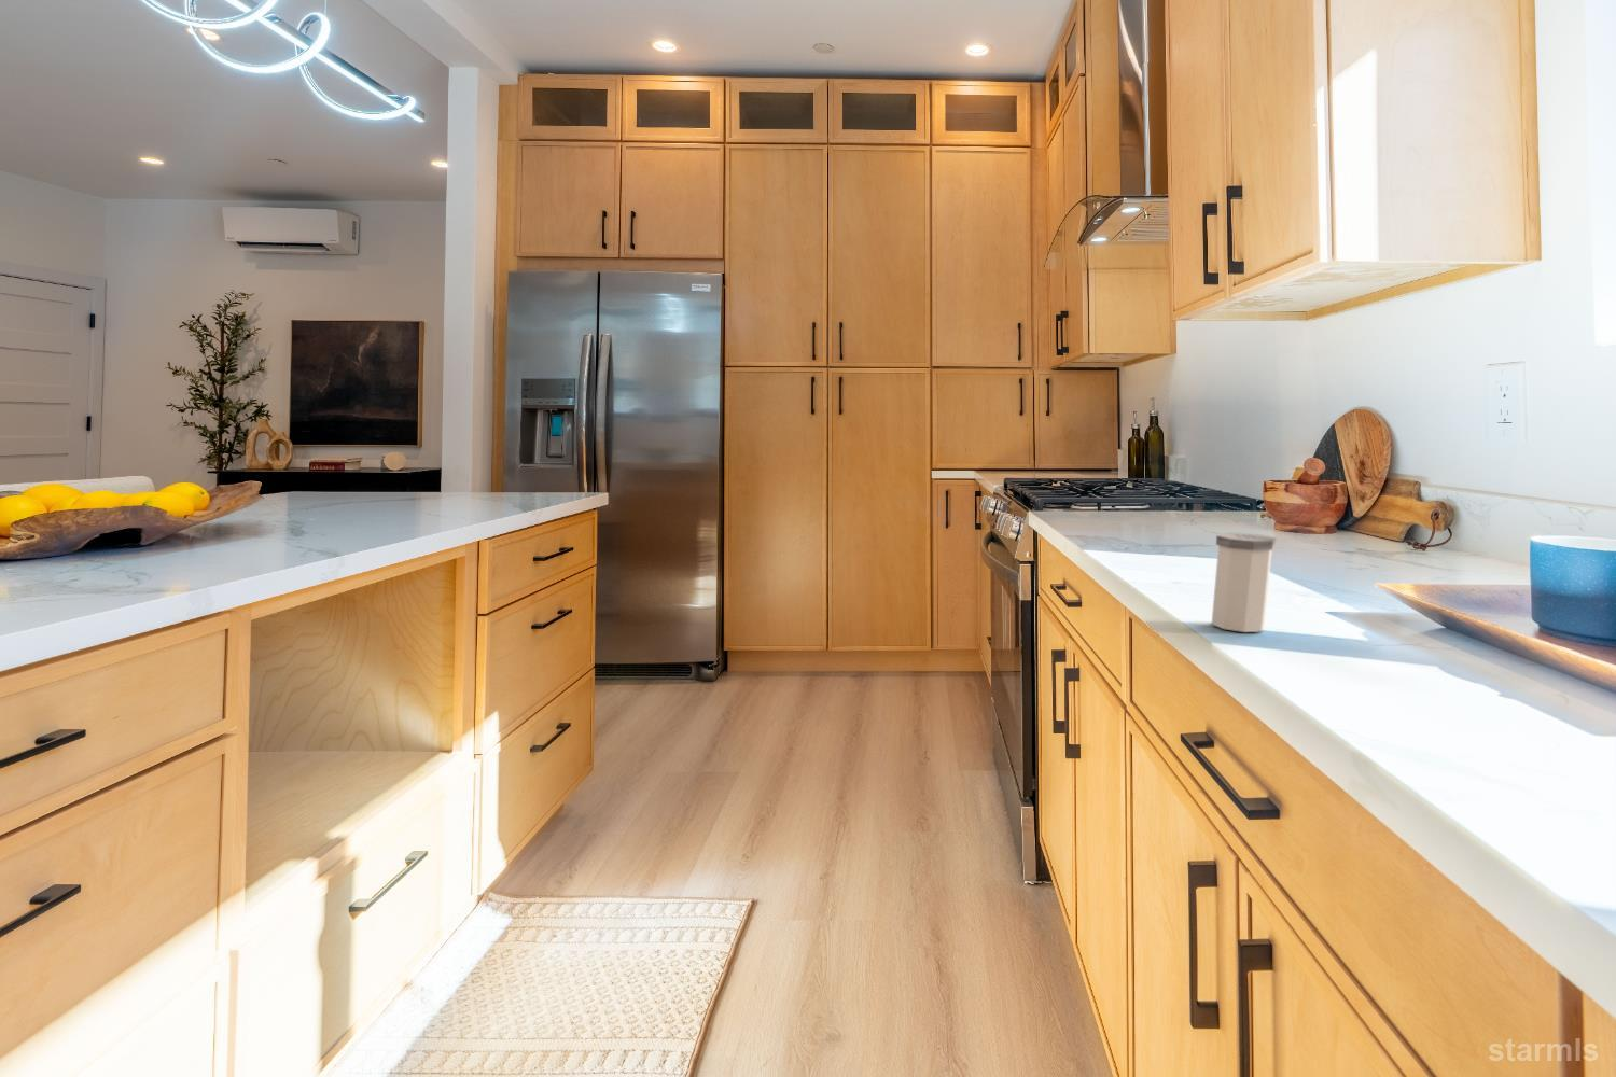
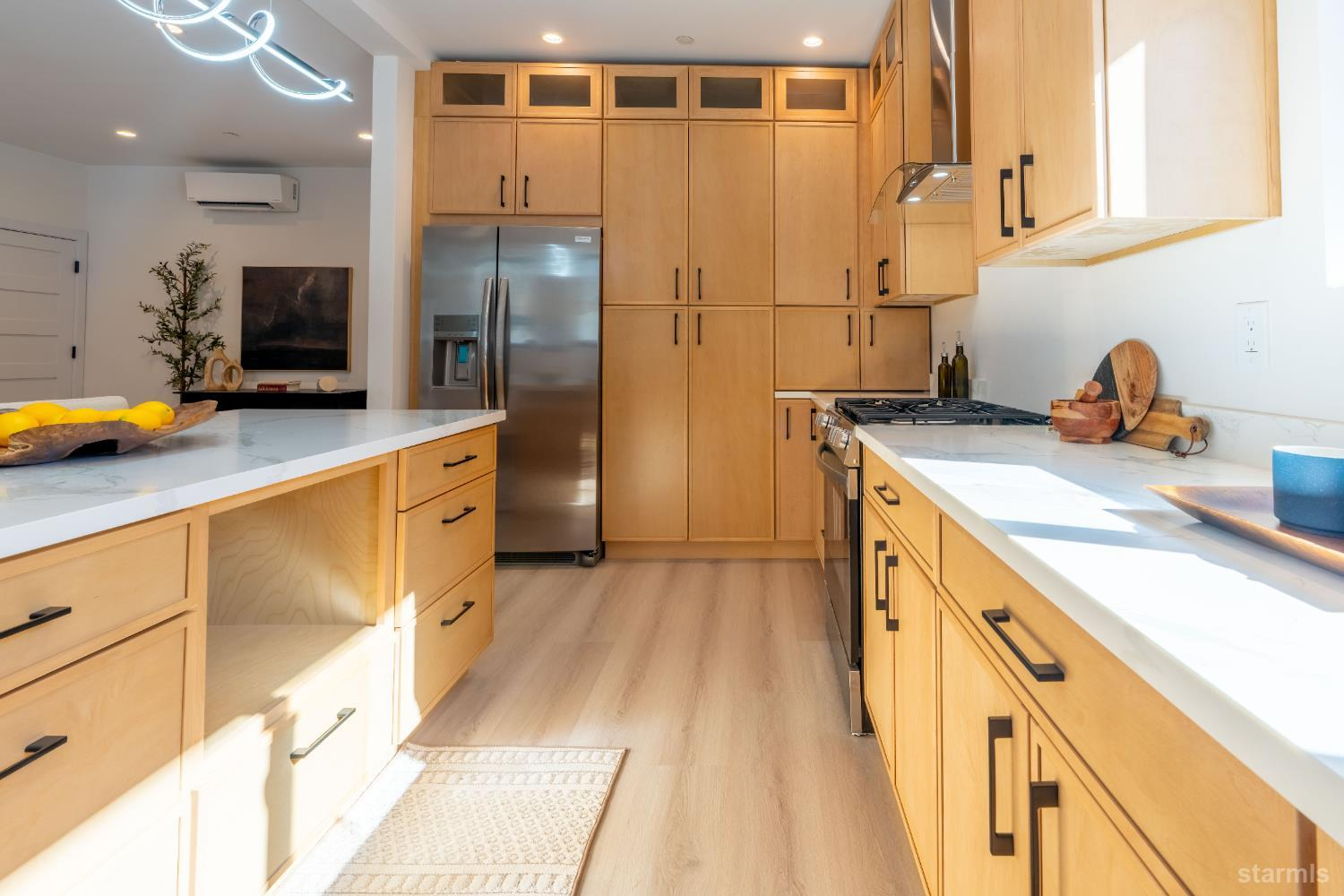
- salt shaker (1241, 582)
